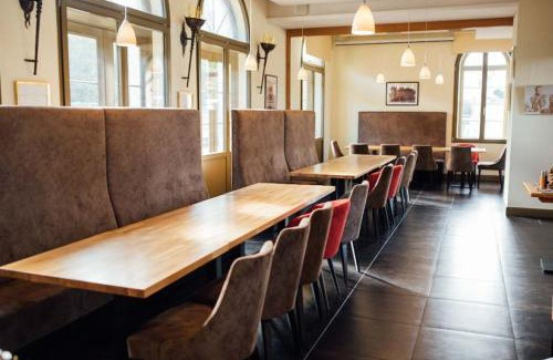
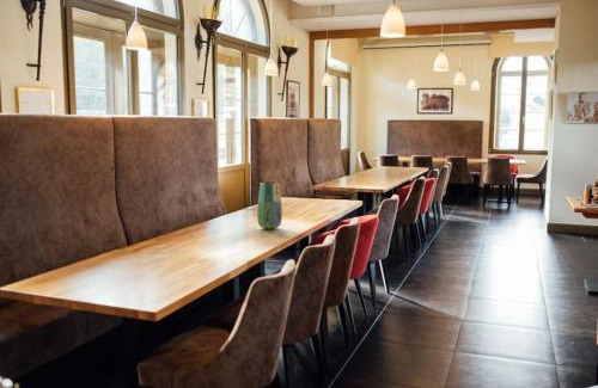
+ vase (269, 205)
